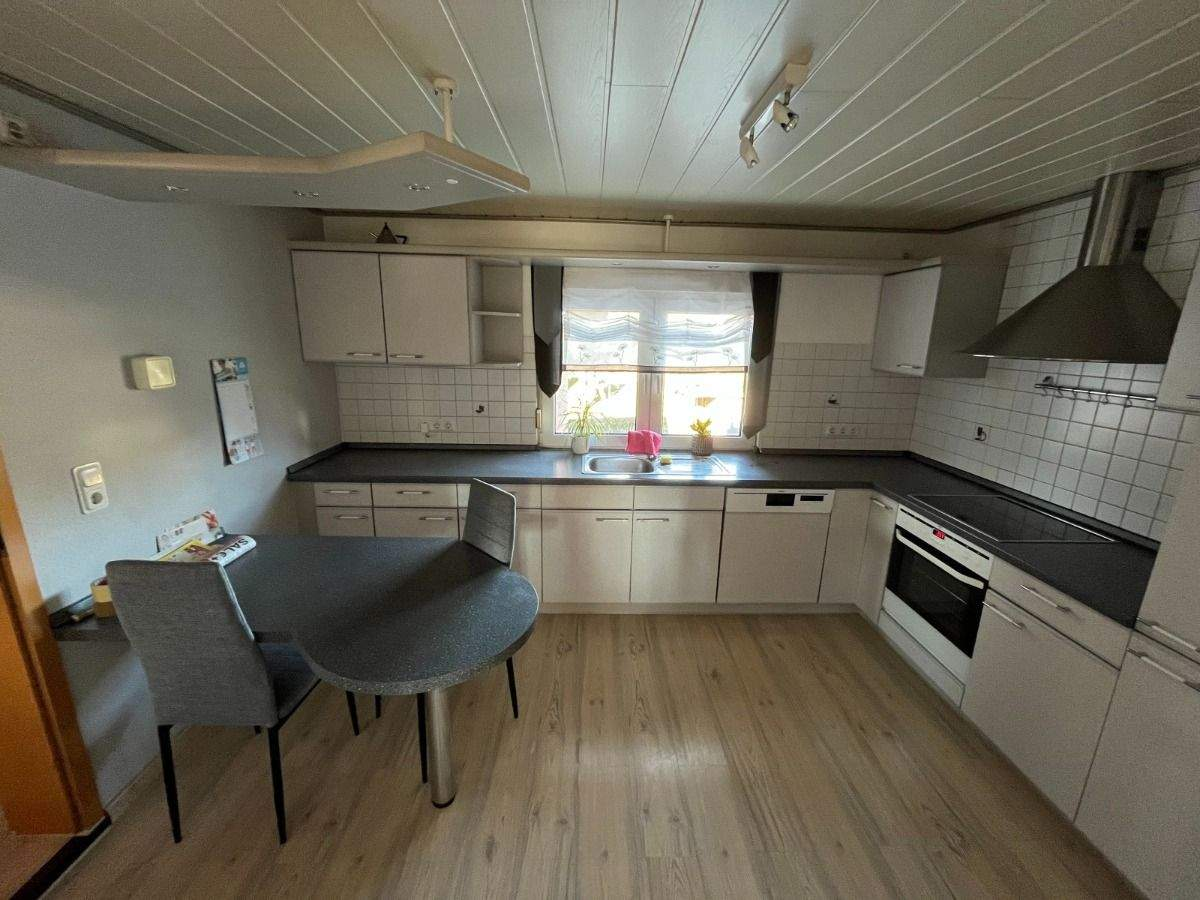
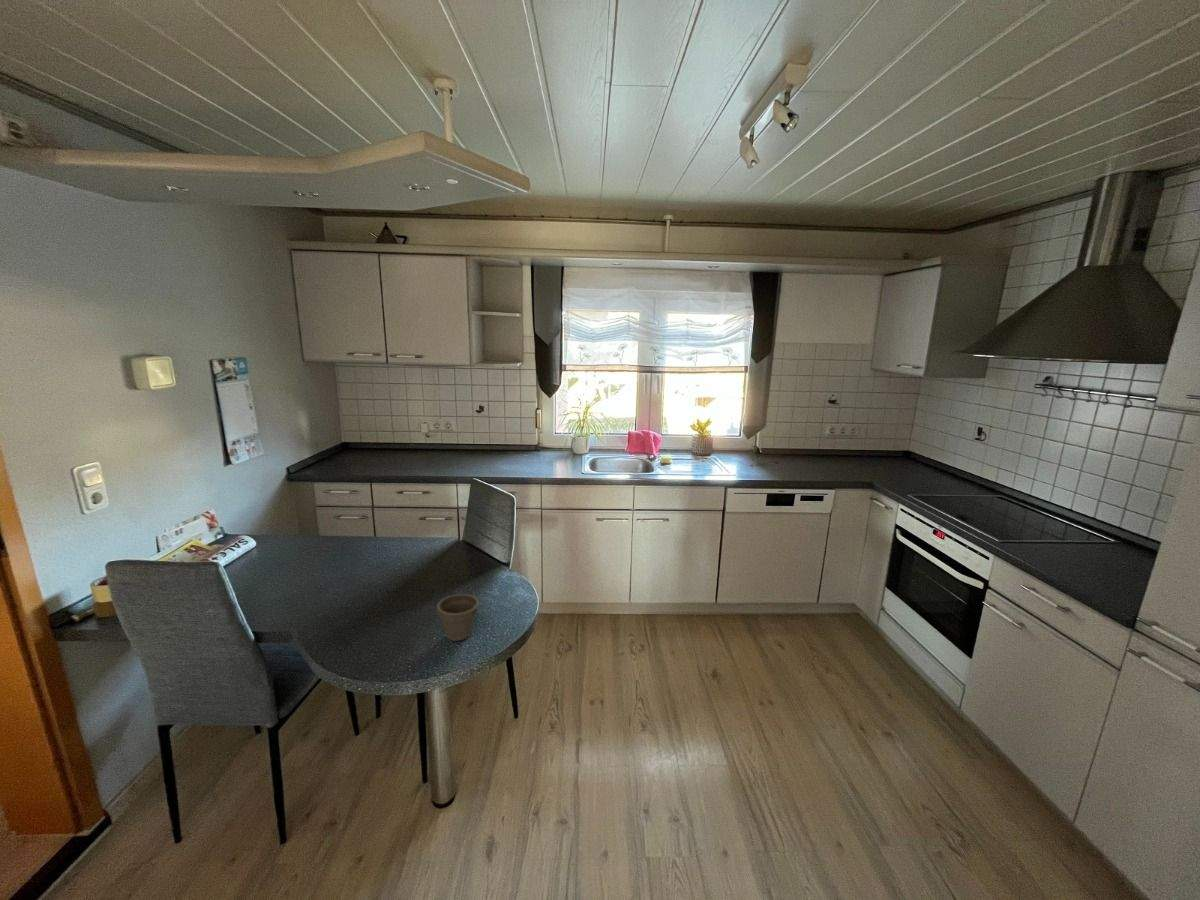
+ flower pot (458, 619)
